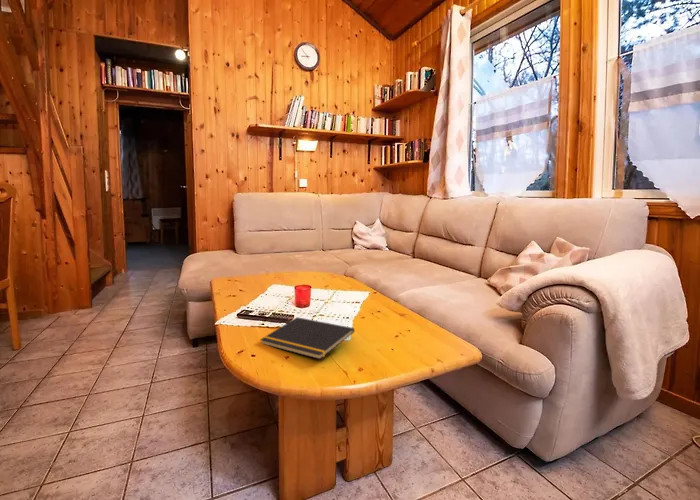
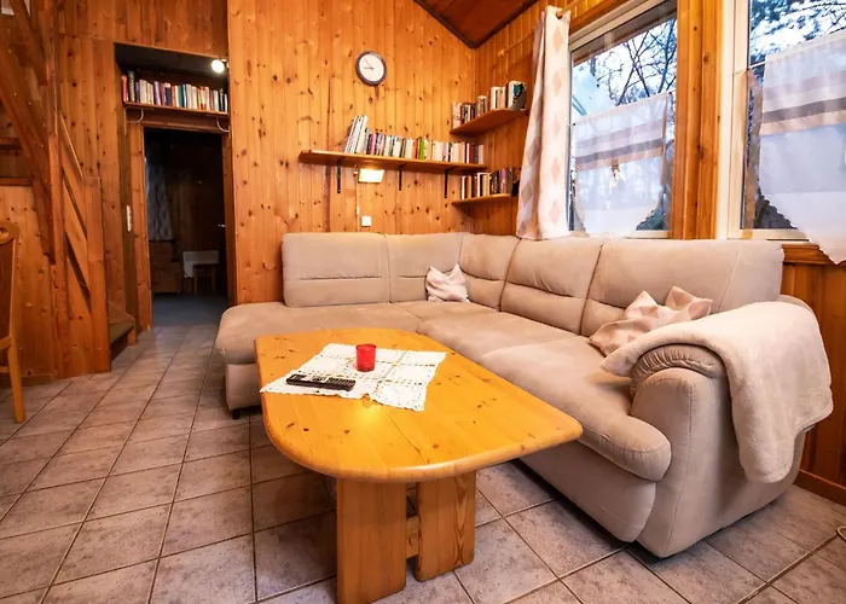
- notepad (307, 335)
